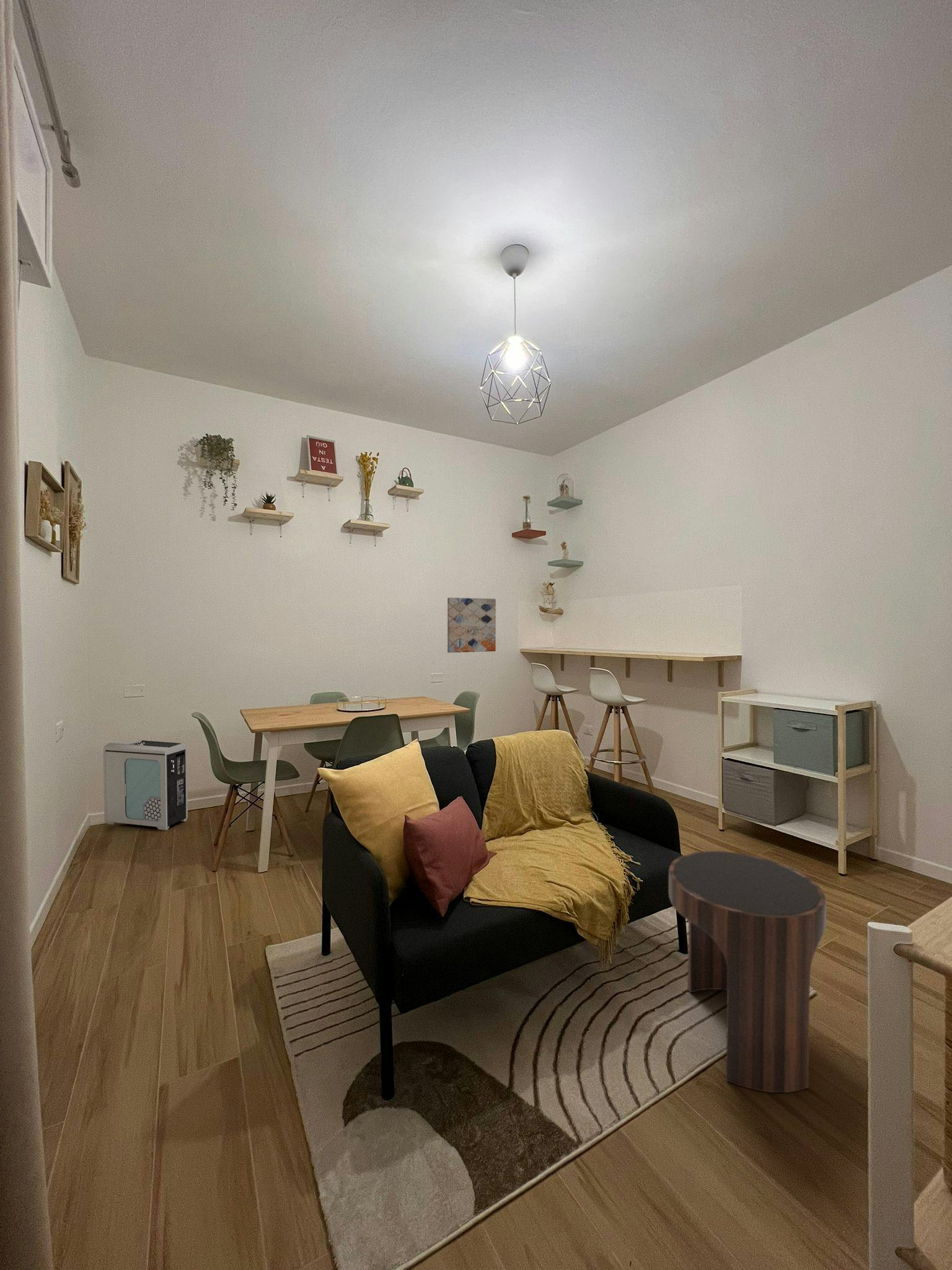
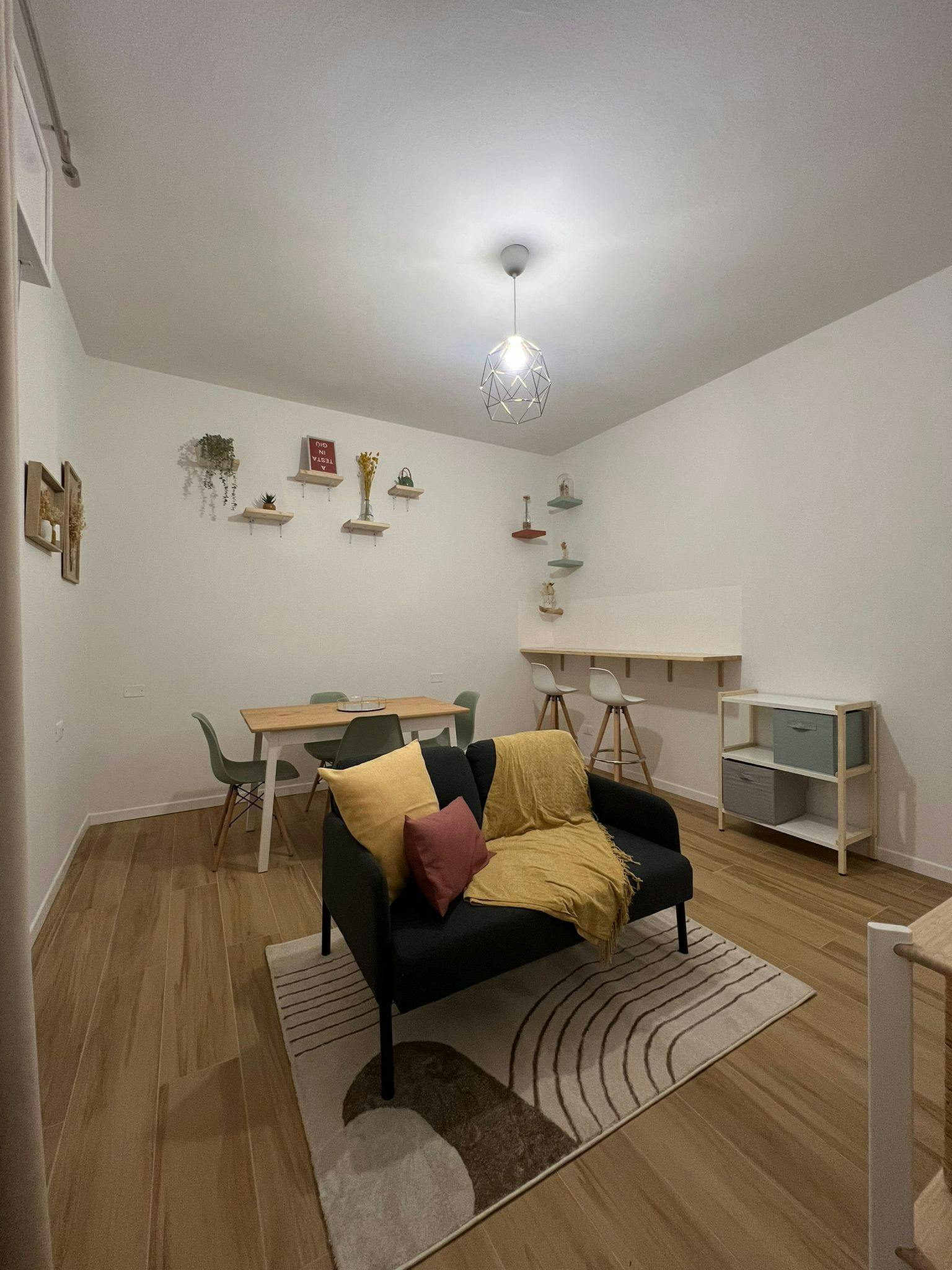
- side table (742, 956)
- air purifier (146, 782)
- wall art (472, 625)
